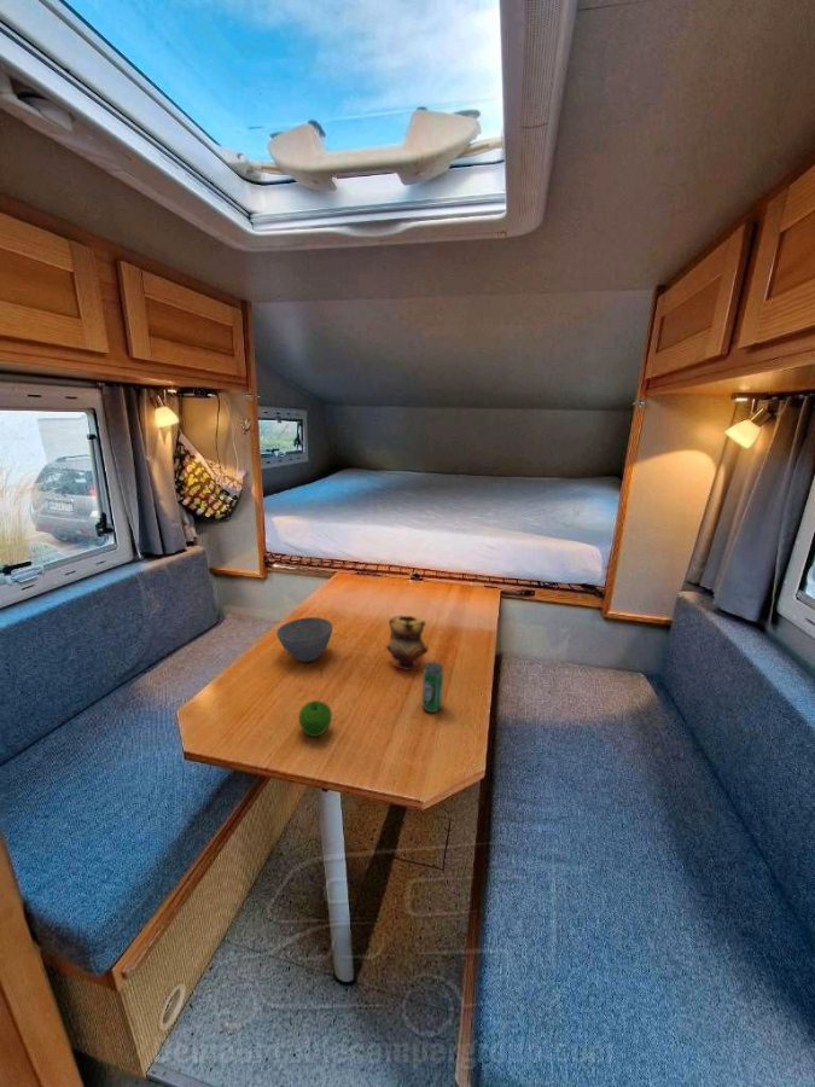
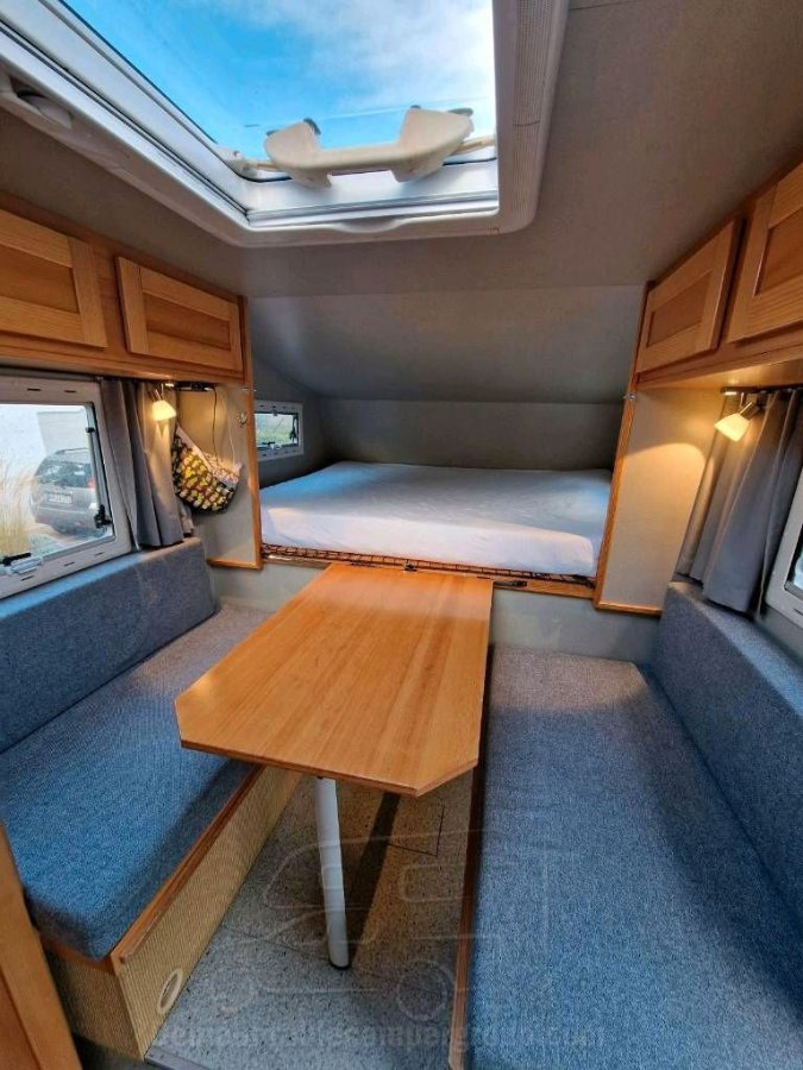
- teapot (407, 638)
- bowl (305, 641)
- beverage can (432, 687)
- apple (315, 719)
